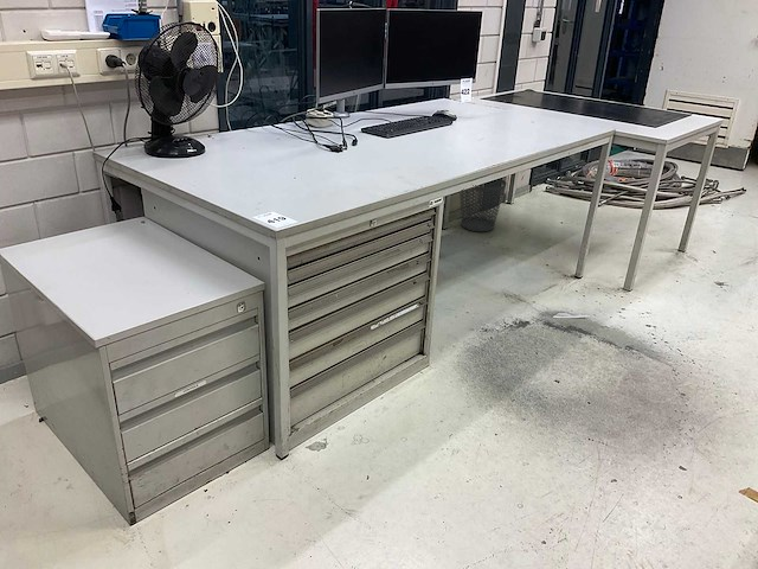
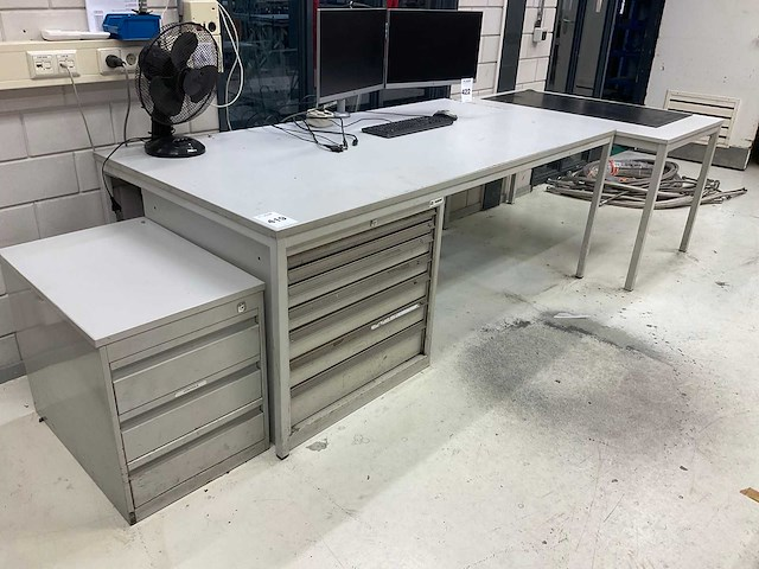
- wastebasket (480, 204)
